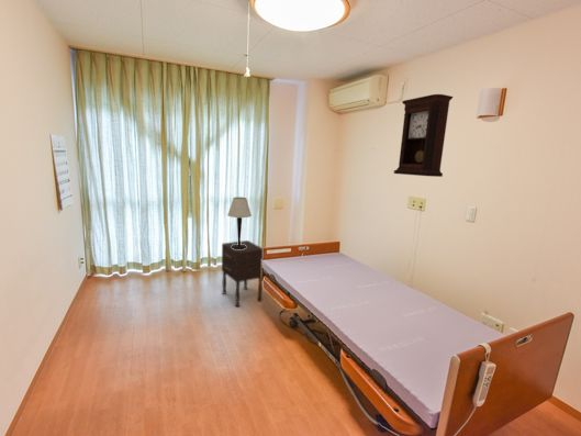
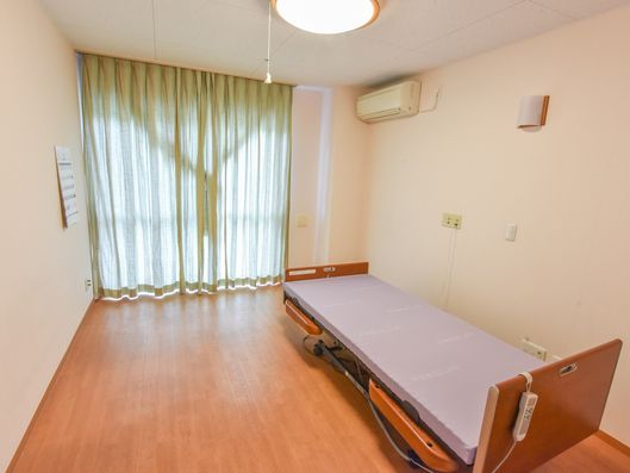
- pendulum clock (420, 137)
- table lamp (239, 222)
- nightstand (242, 271)
